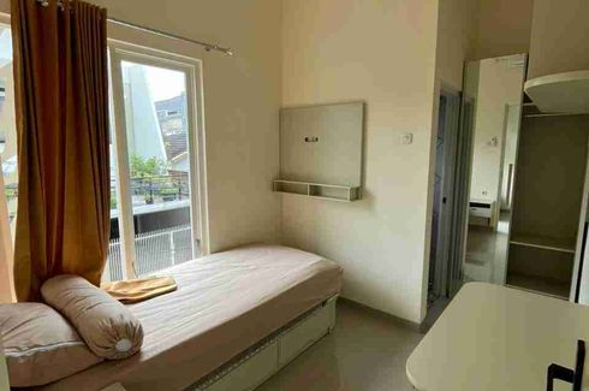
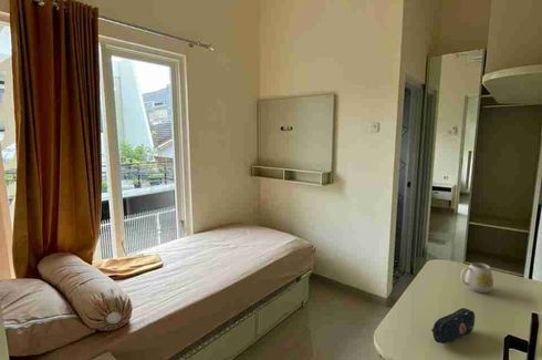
+ mug (476, 277)
+ pencil case (455, 326)
